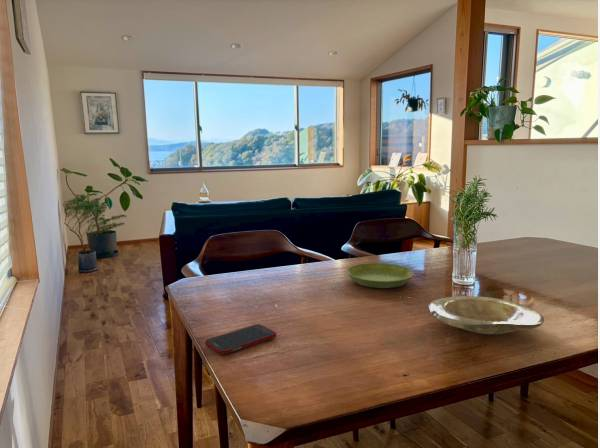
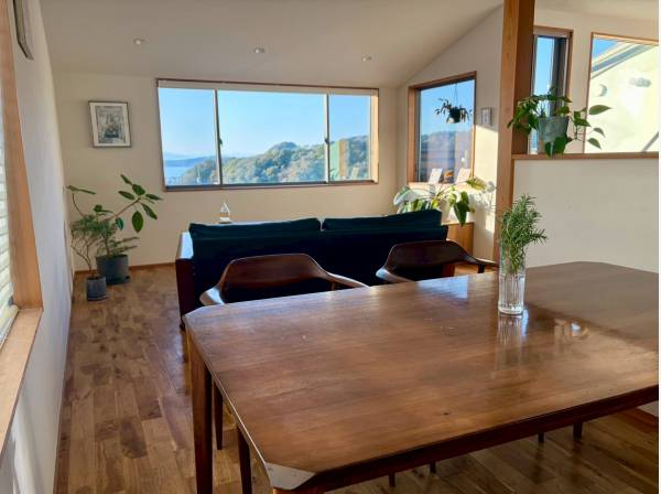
- saucer (379, 275)
- plate (483, 316)
- cell phone (241, 338)
